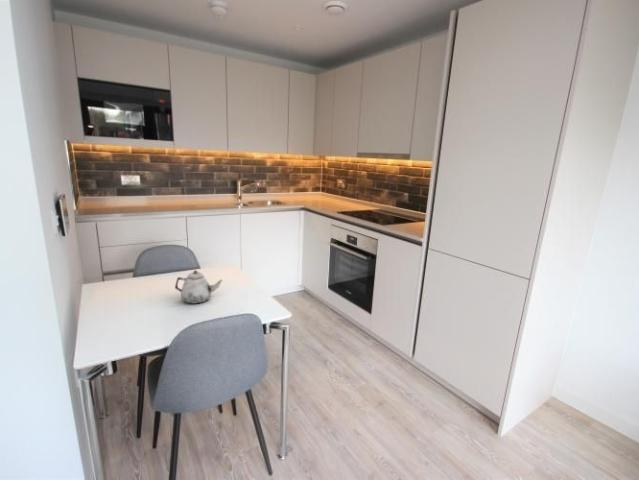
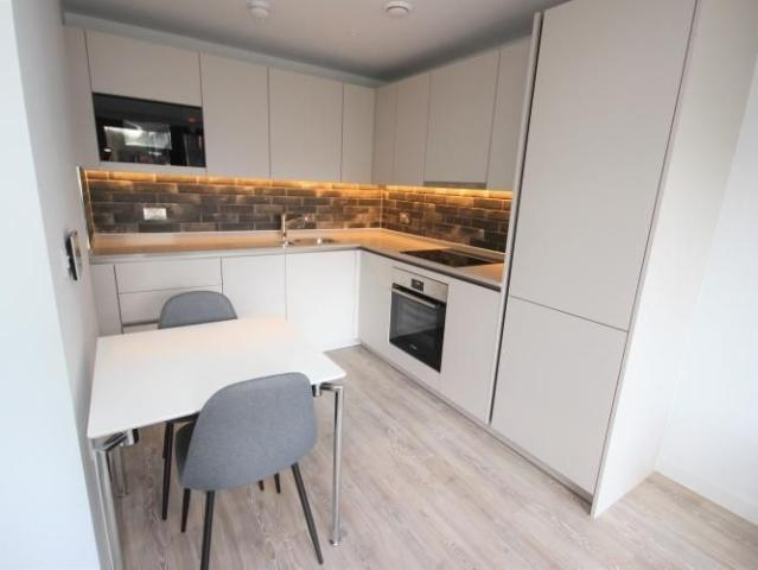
- teapot (198, 285)
